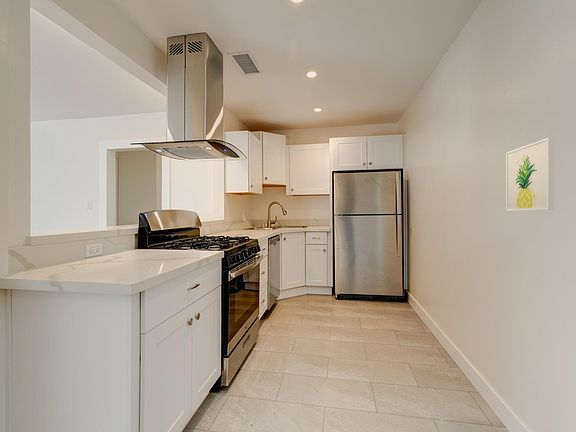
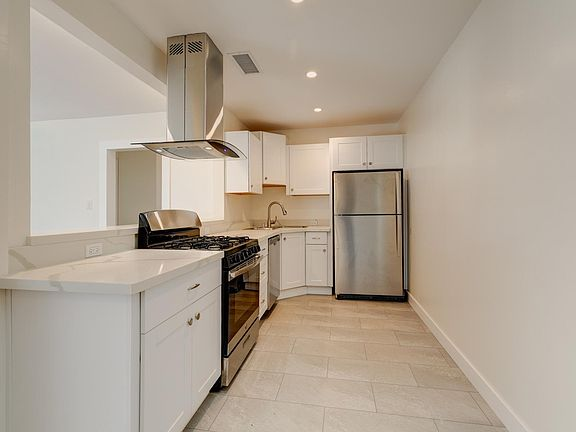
- wall art (527, 178)
